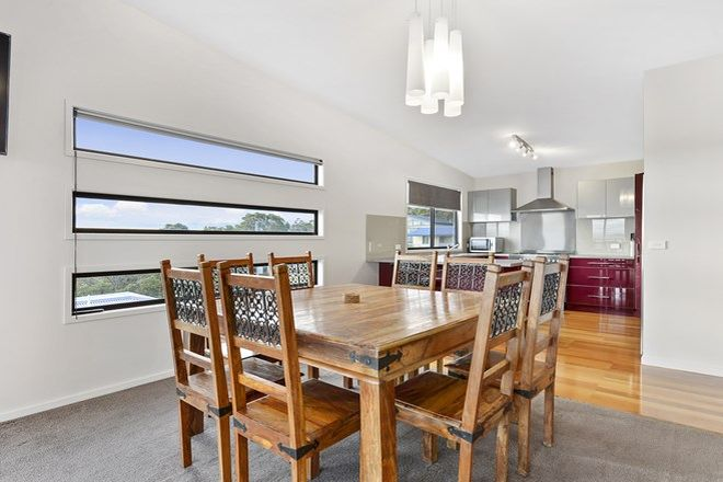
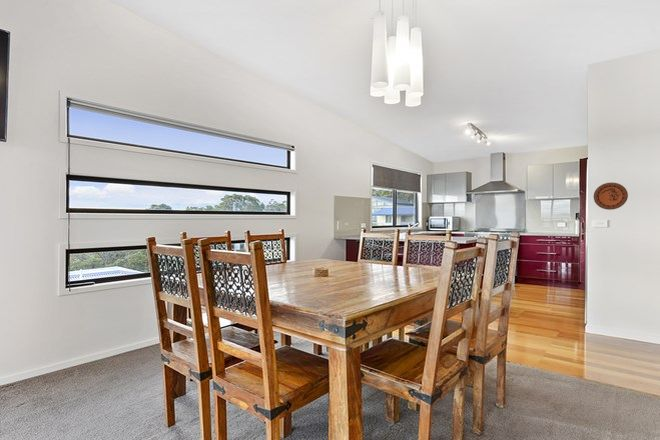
+ decorative plate (610, 196)
